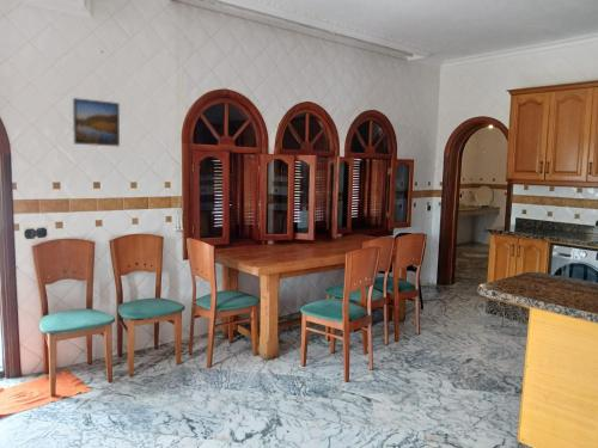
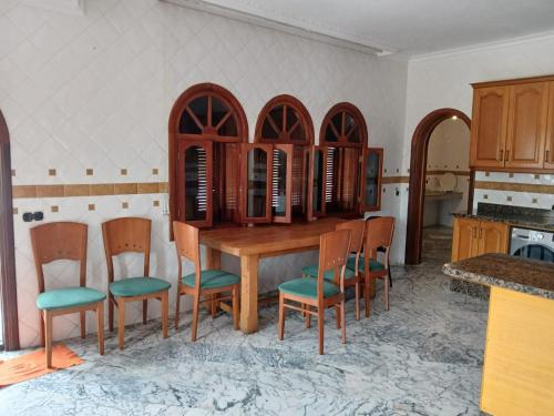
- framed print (97, 122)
